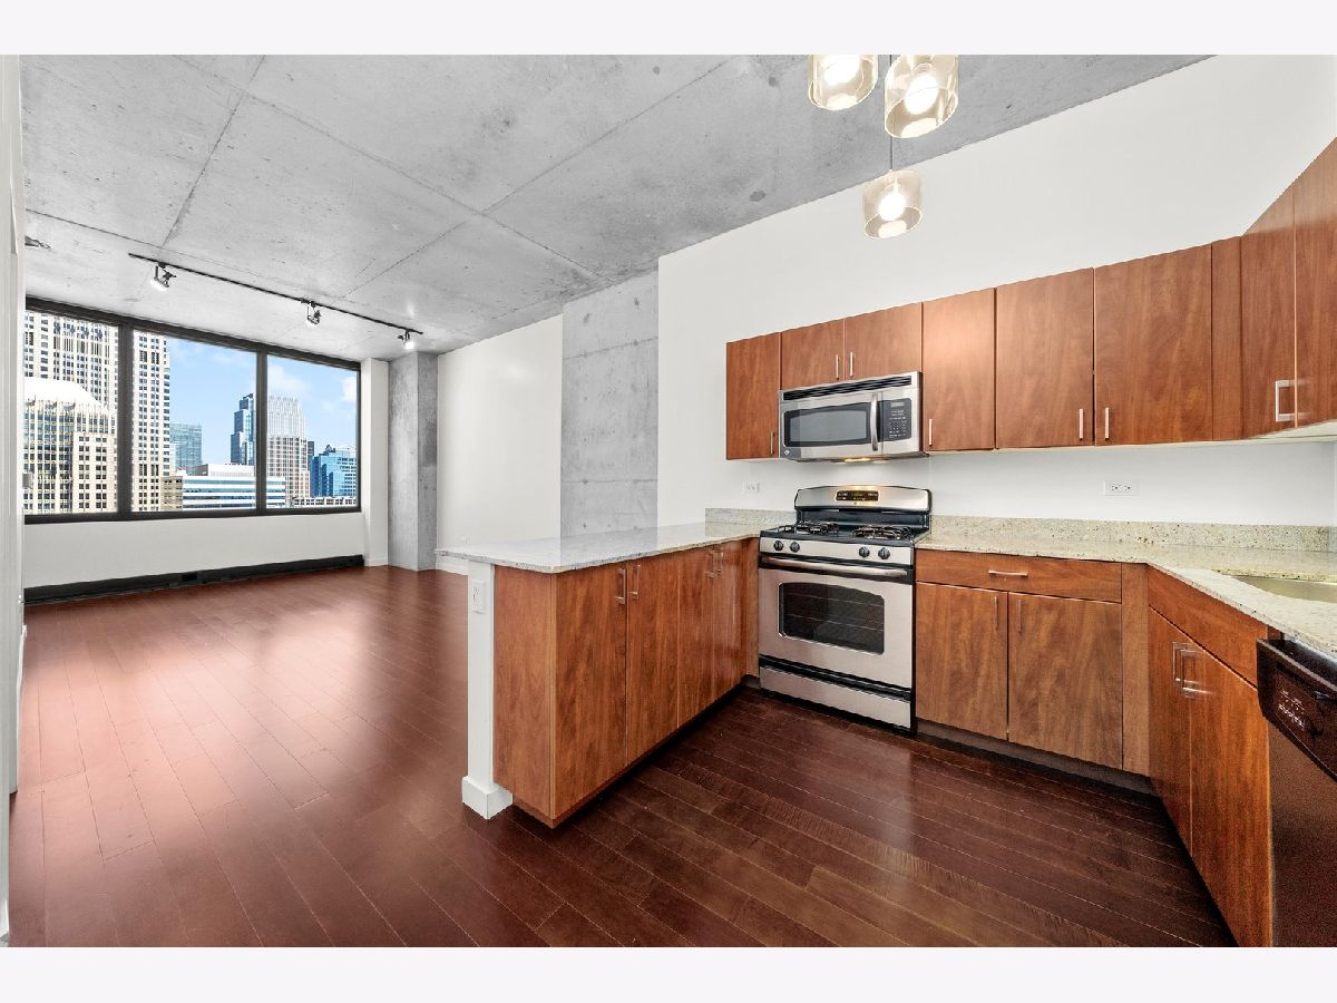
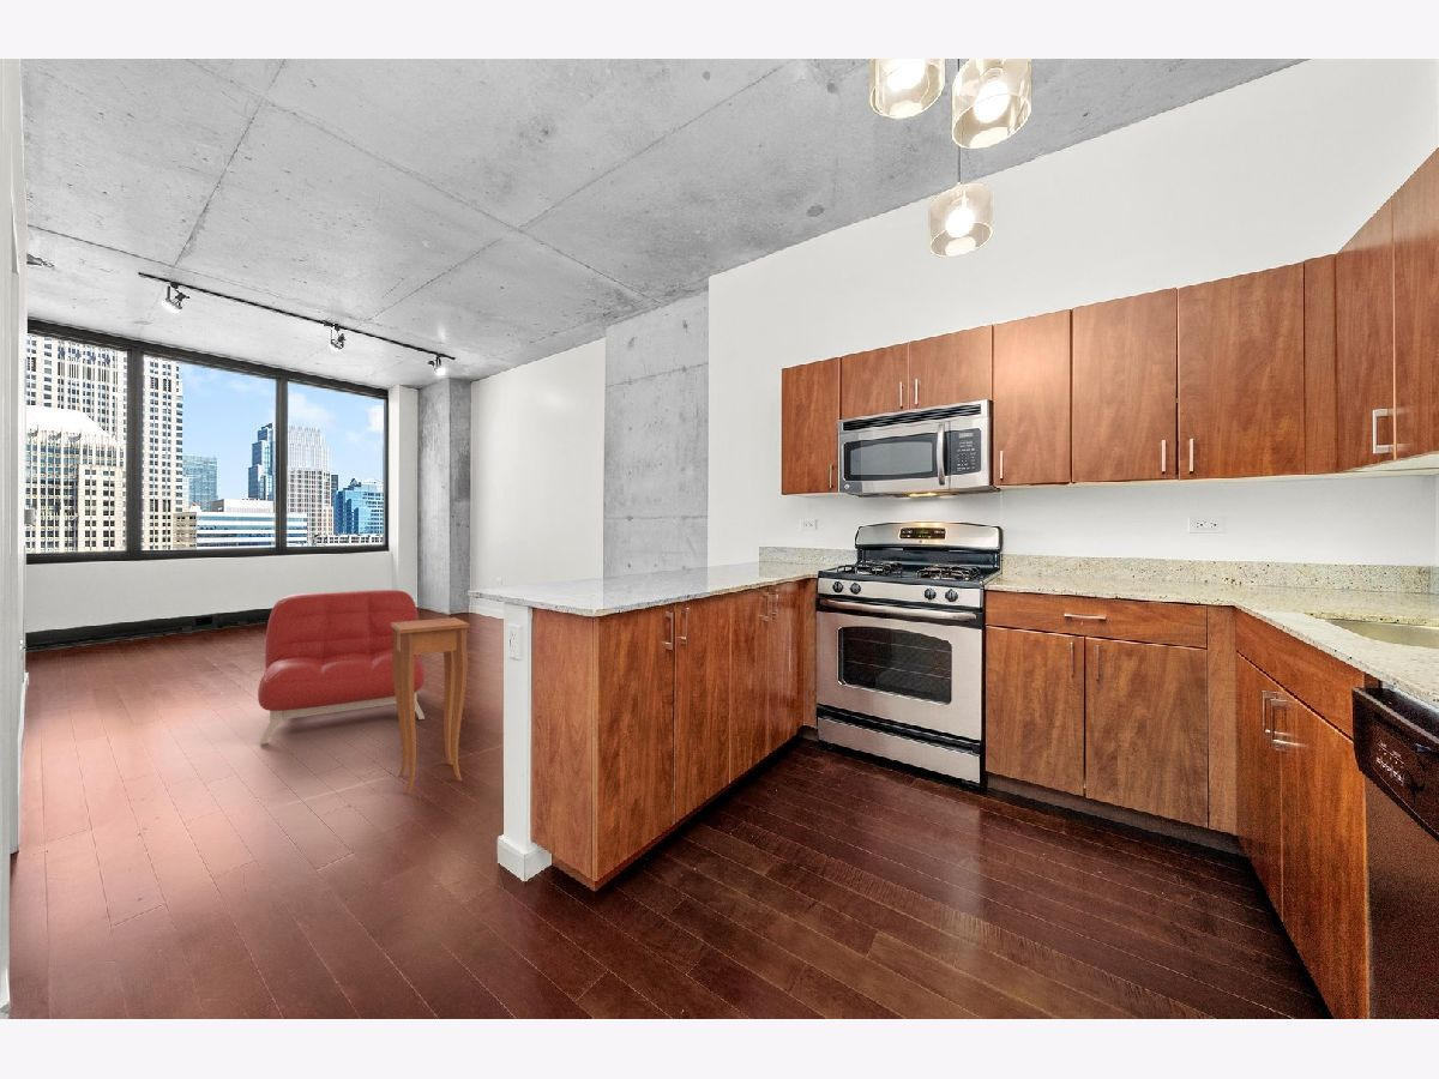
+ armchair (347, 655)
+ side table (444, 705)
